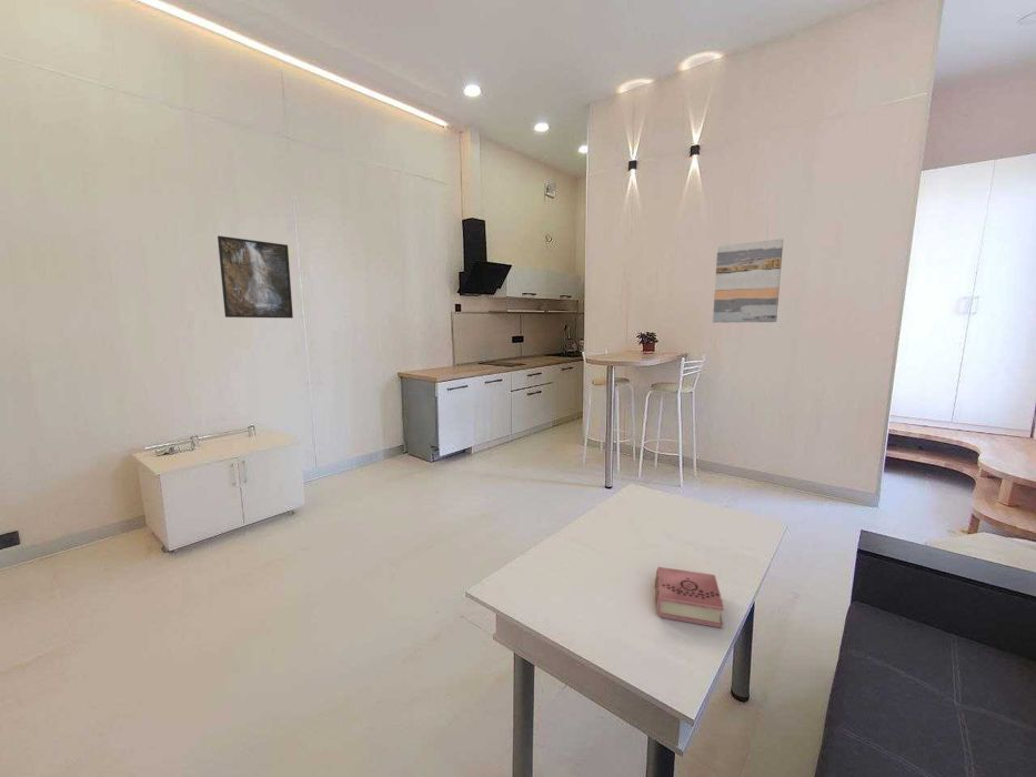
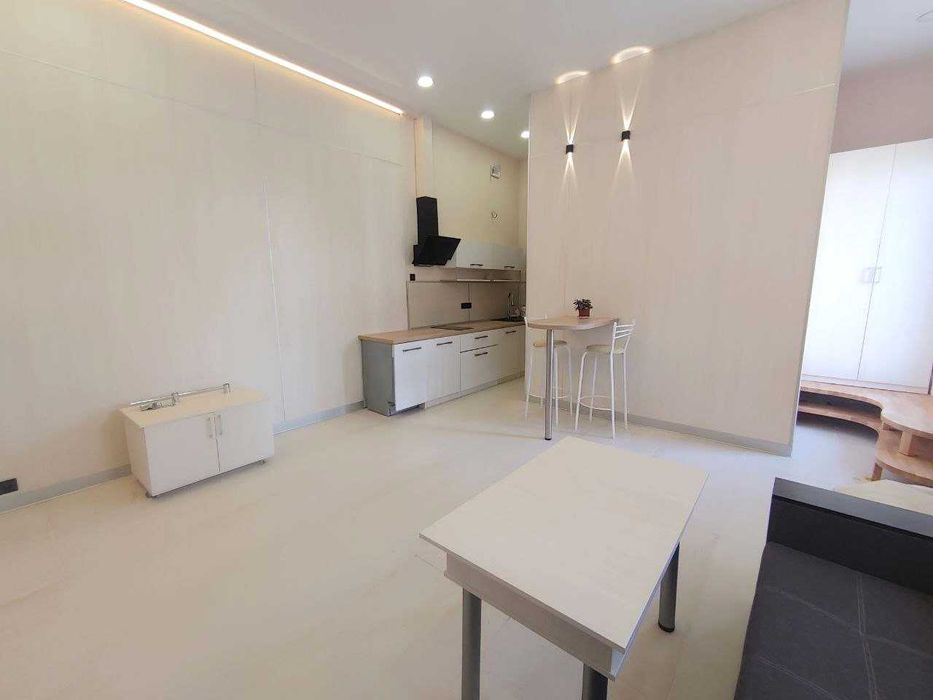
- wall art (746, 283)
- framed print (258, 279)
- book (686, 594)
